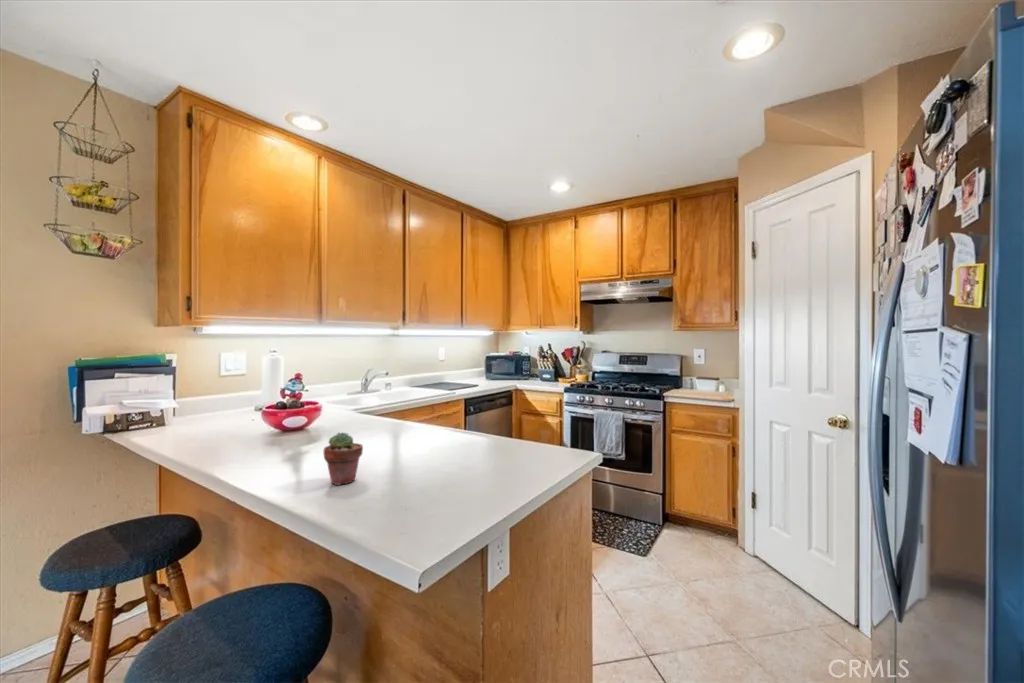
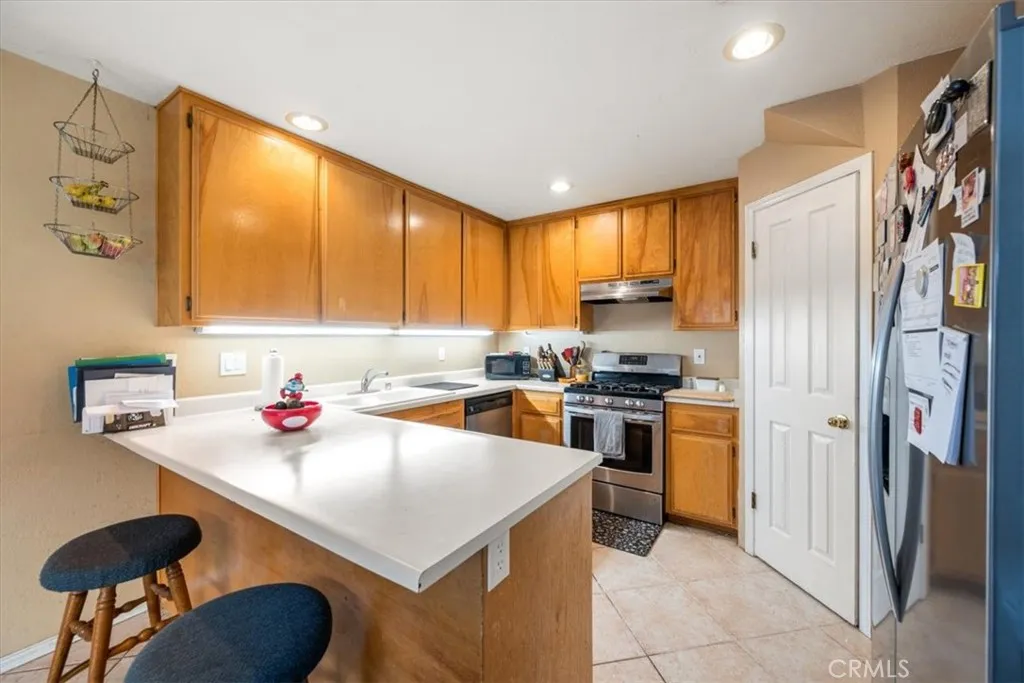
- potted succulent (343, 456)
